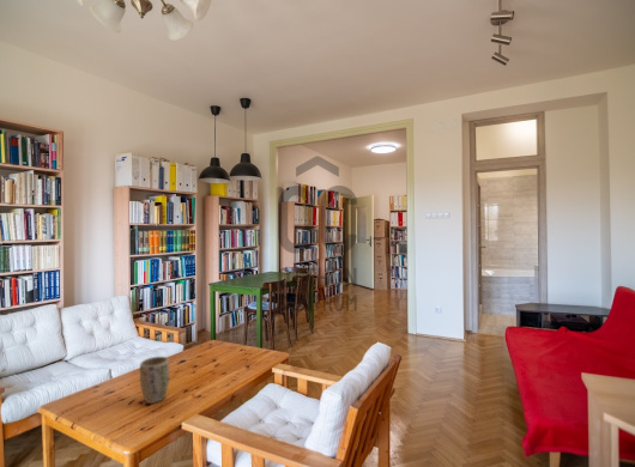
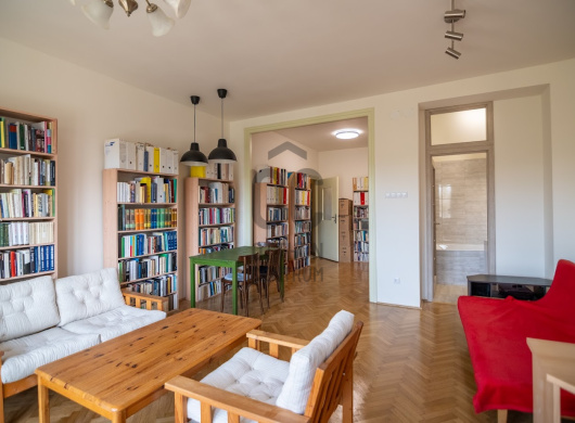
- plant pot (155, 380)
